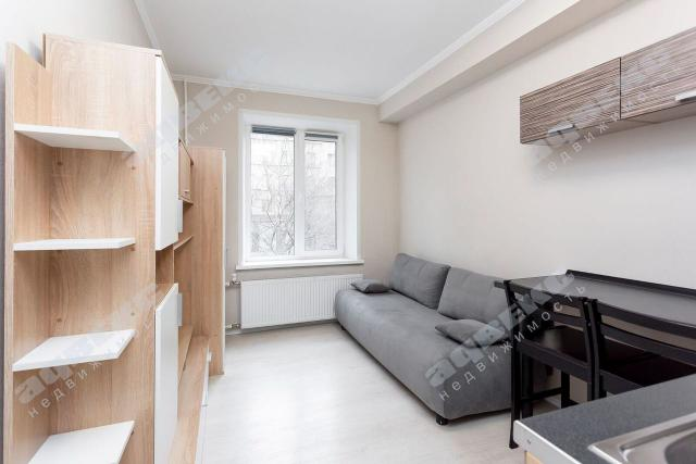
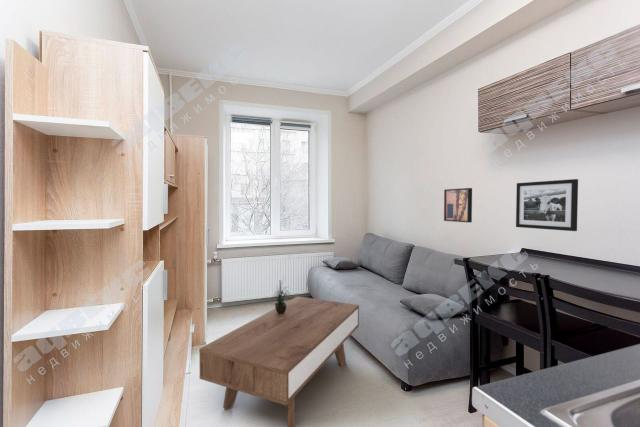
+ wall art (457, 205)
+ potted plant (281, 291)
+ picture frame (544, 205)
+ coffee table (291, 353)
